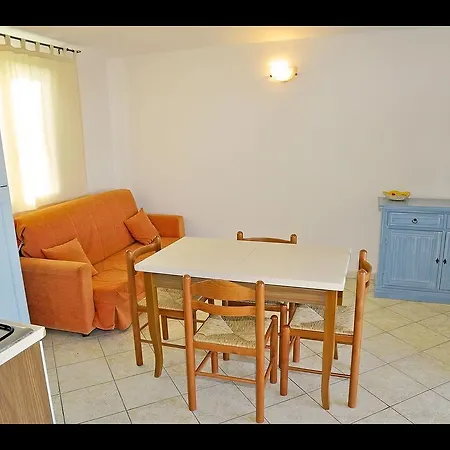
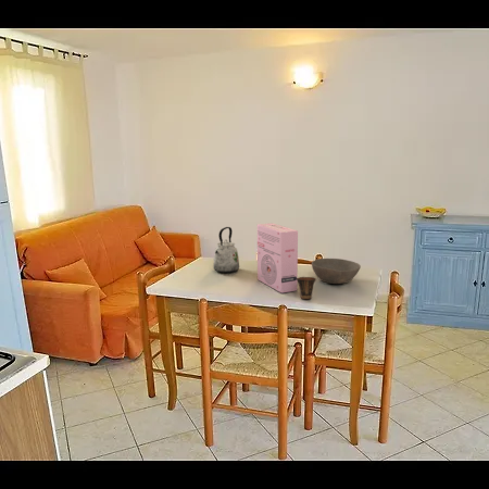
+ cup (305, 287)
+ bowl (335, 272)
+ cereal box (276, 256)
+ kettle (224, 250)
